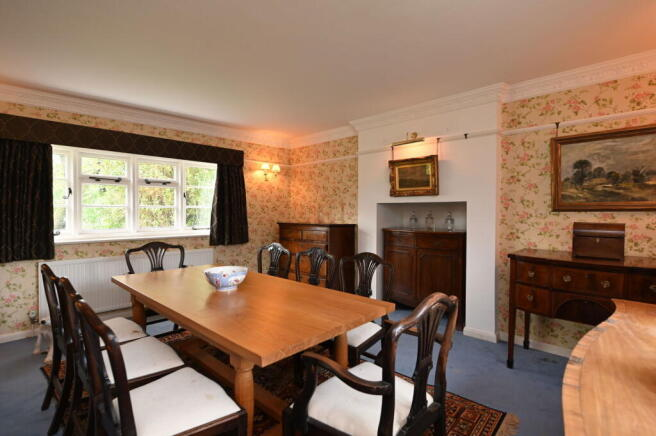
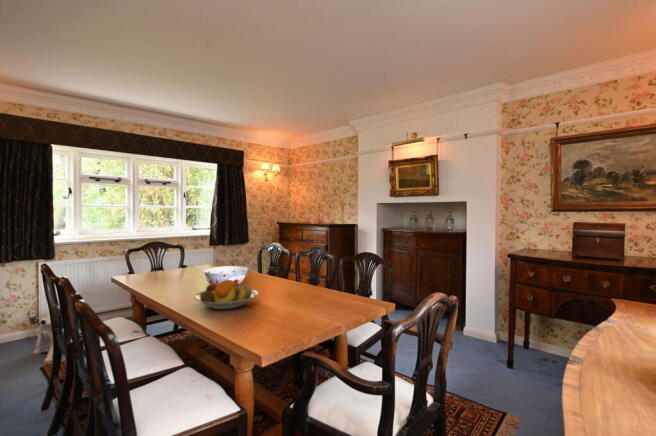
+ fruit bowl (226, 291)
